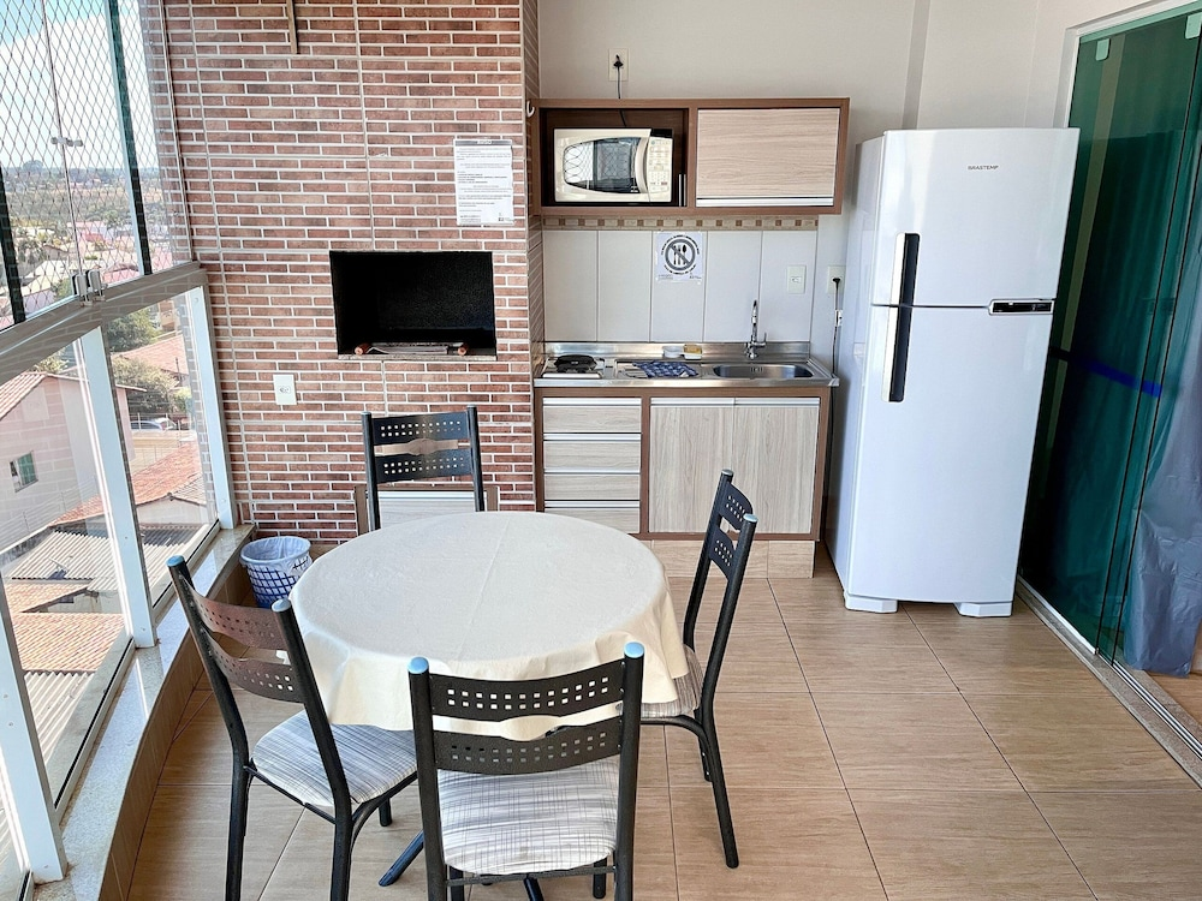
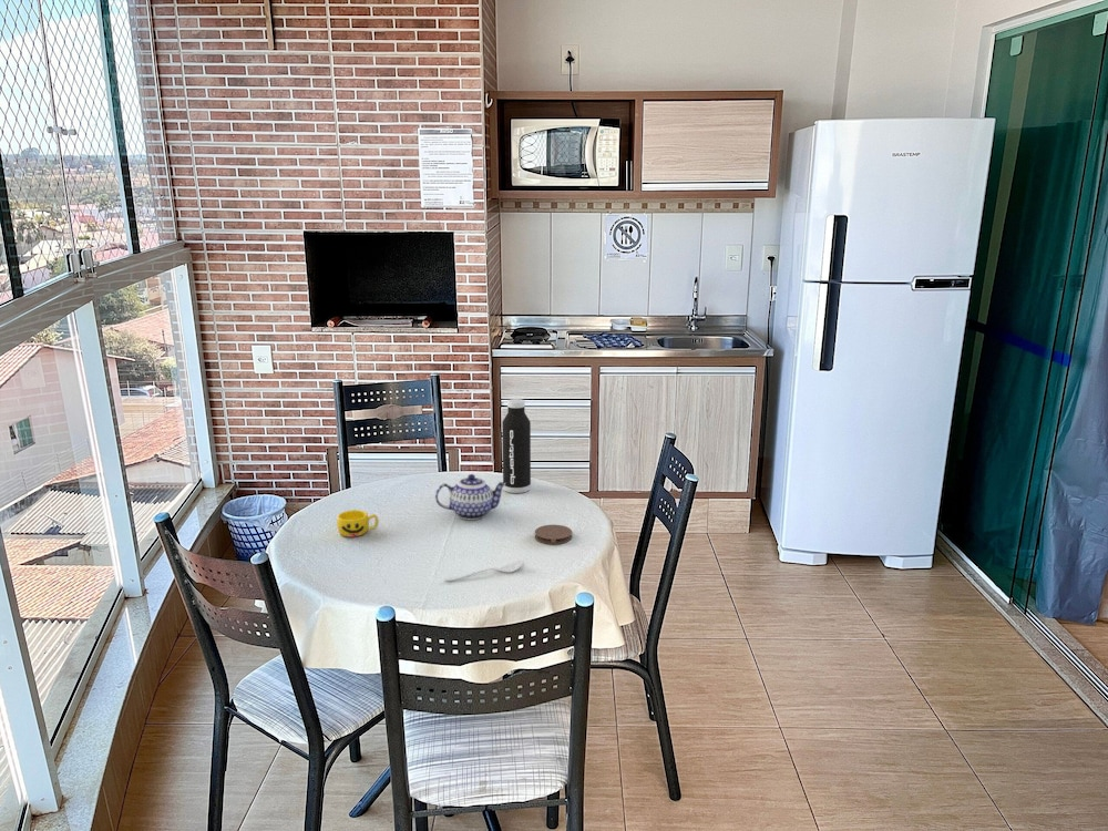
+ spoon (484, 570)
+ cup (358, 523)
+ water bottle (516, 444)
+ coaster (553, 534)
+ teapot (471, 494)
